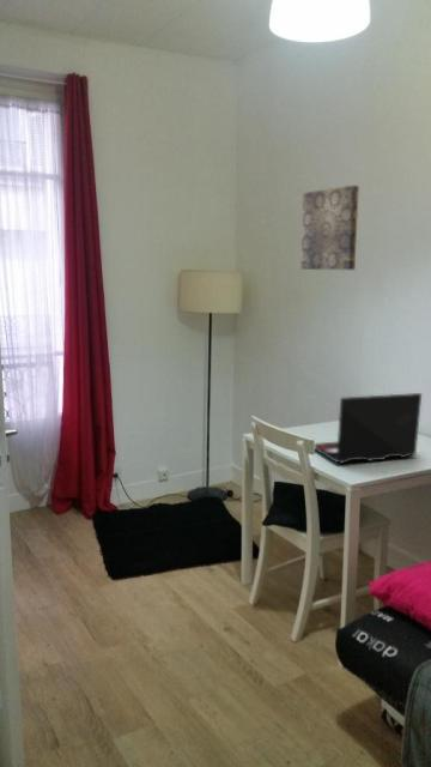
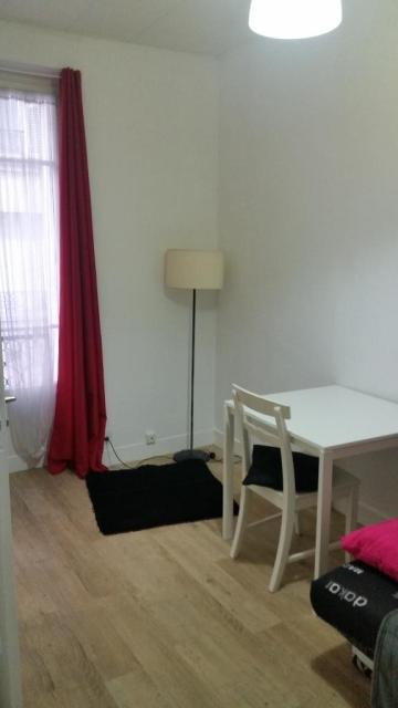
- laptop (362, 421)
- wall art (327, 230)
